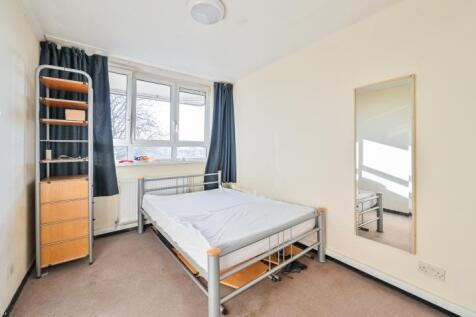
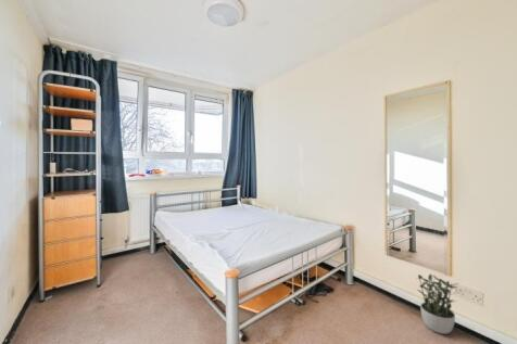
+ potted plant (434, 300)
